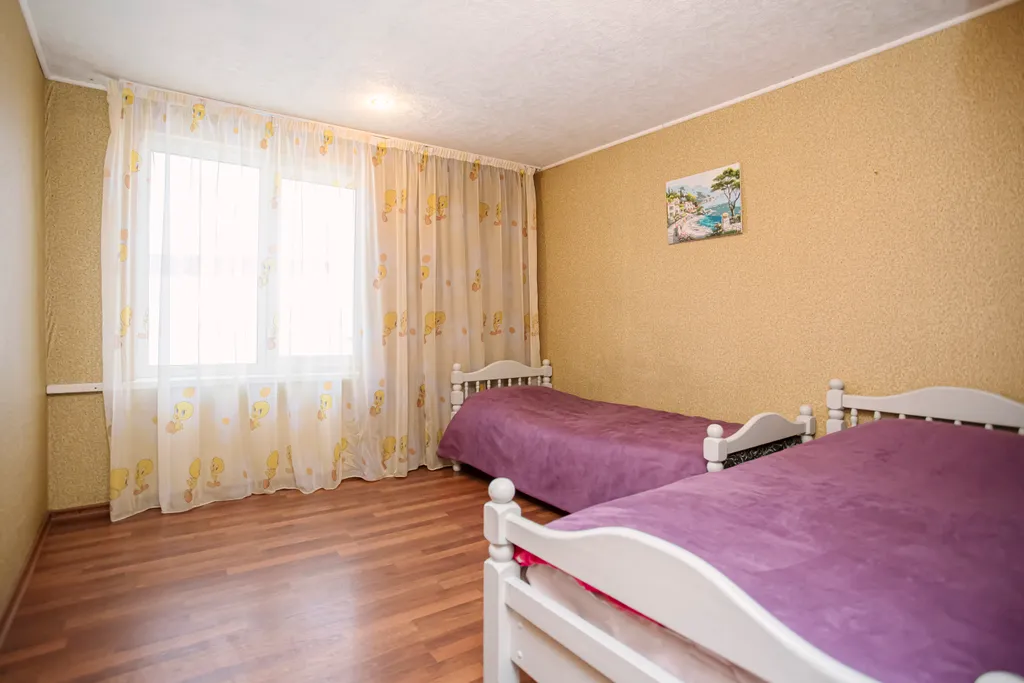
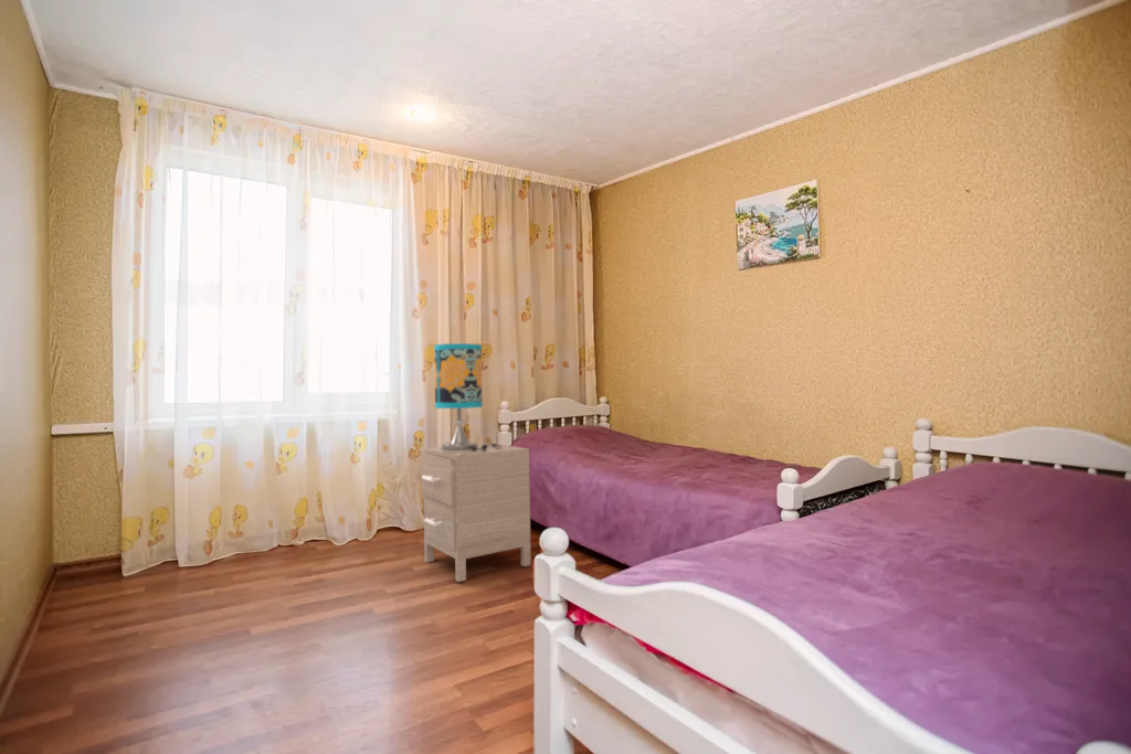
+ table lamp (468, 395)
+ nightstand (469, 507)
